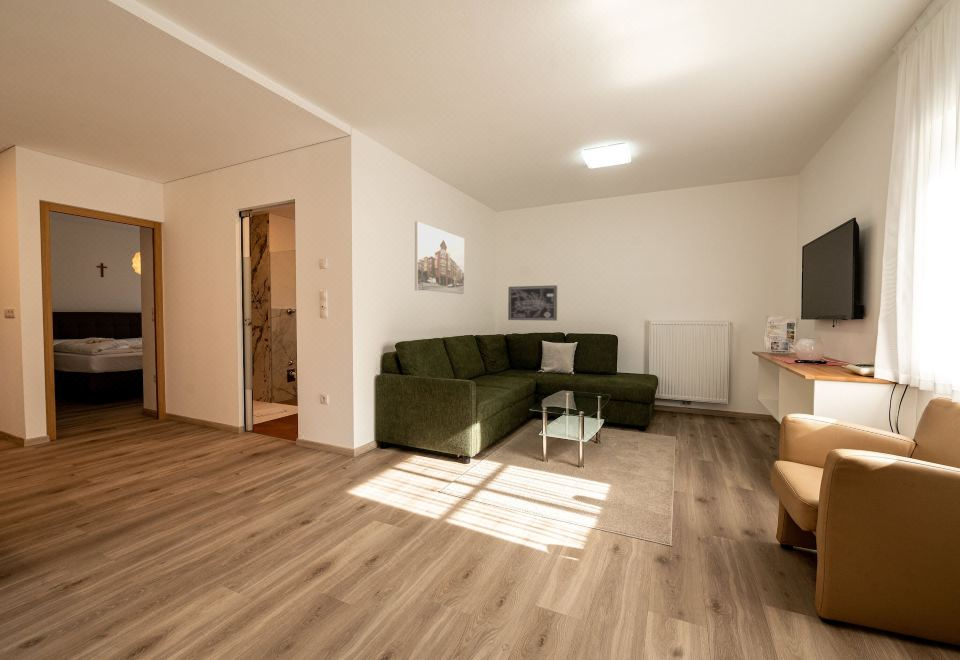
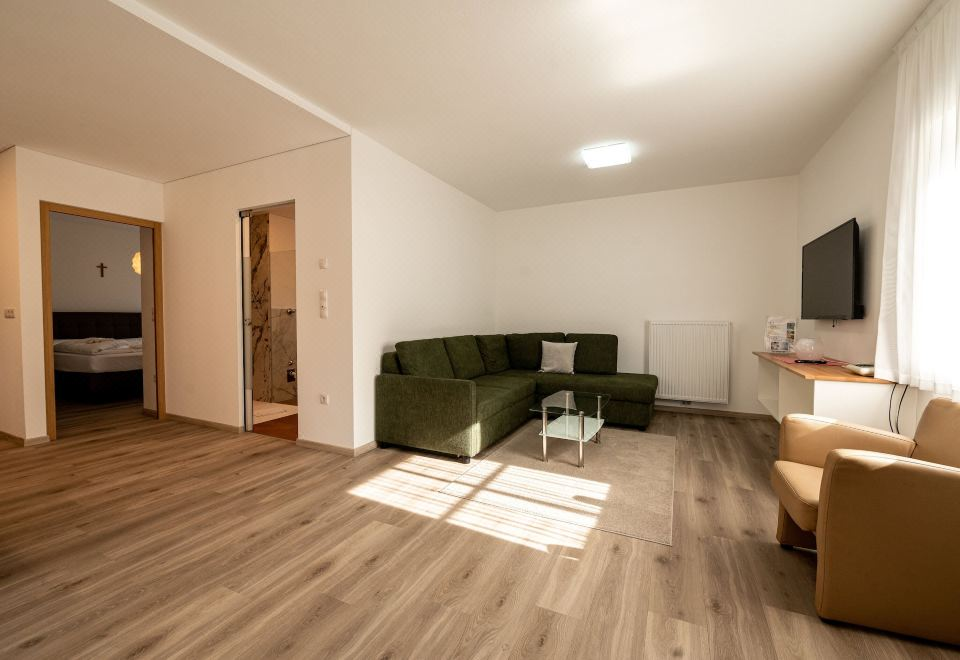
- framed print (441, 262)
- wall art (532, 303)
